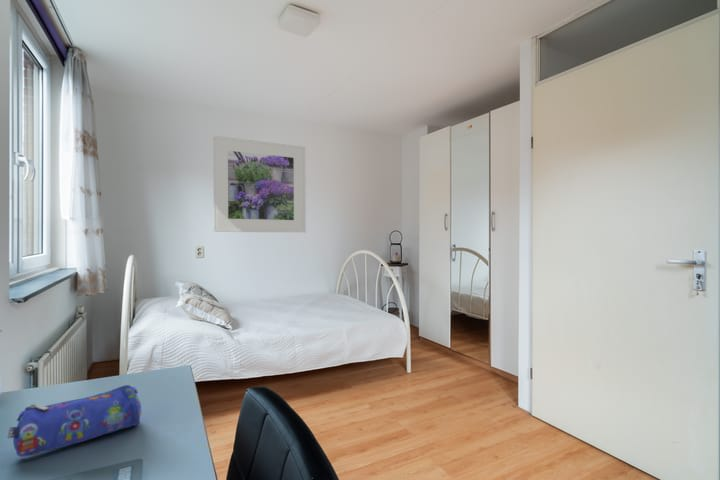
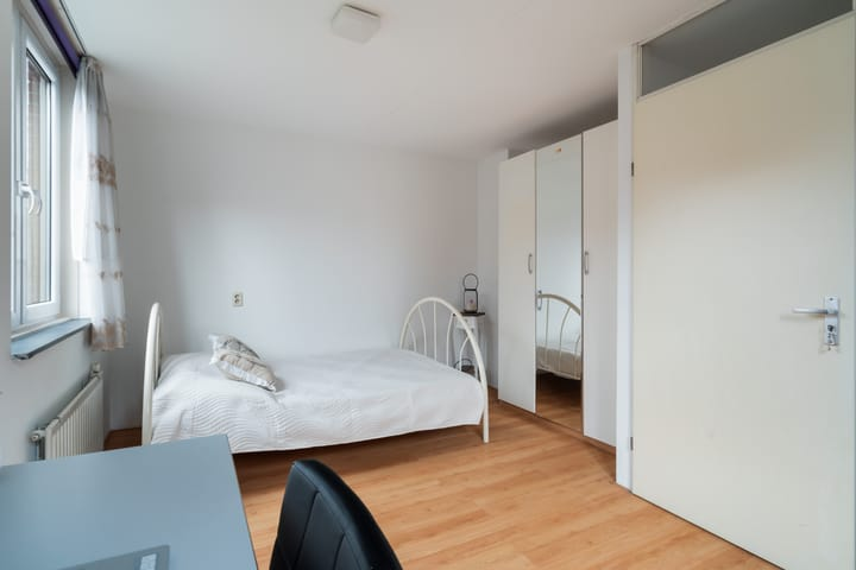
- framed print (262, 186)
- pencil case (81, 416)
